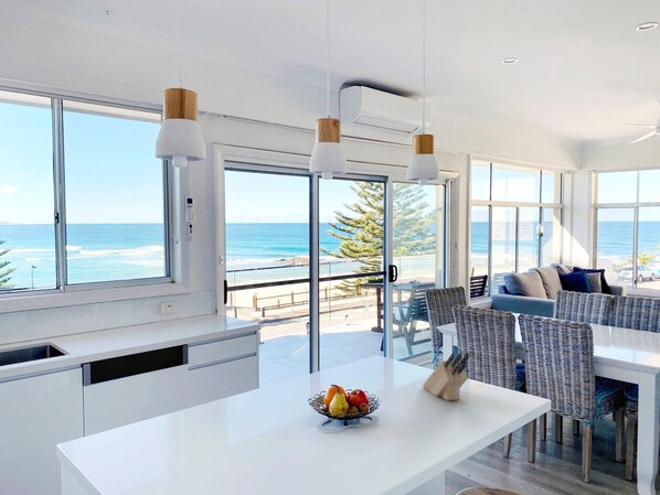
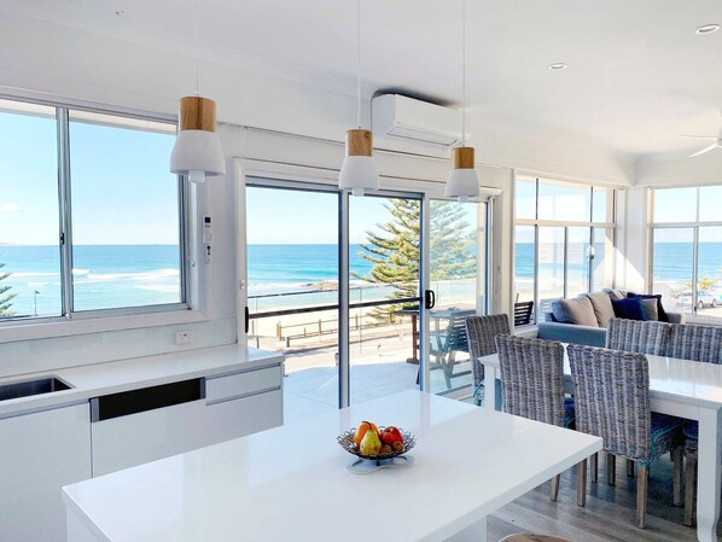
- knife block (446, 370)
